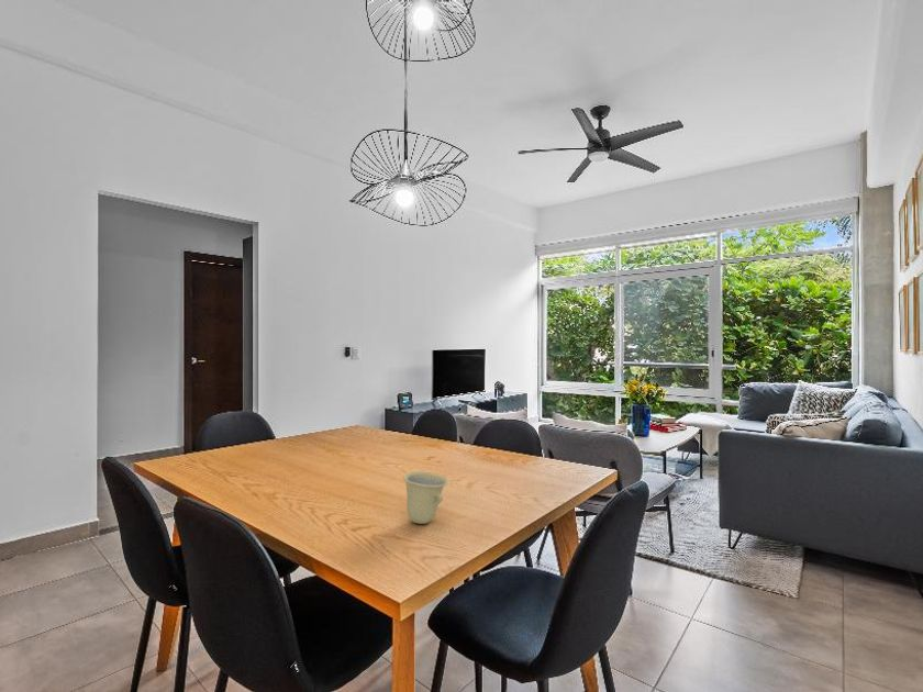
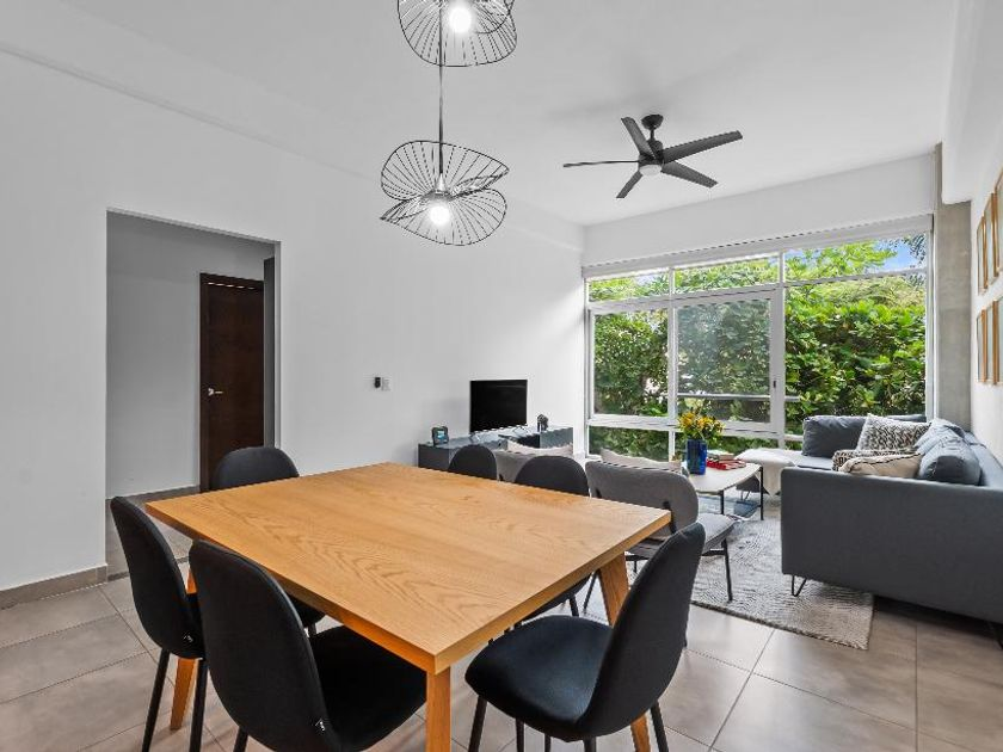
- cup (425, 498)
